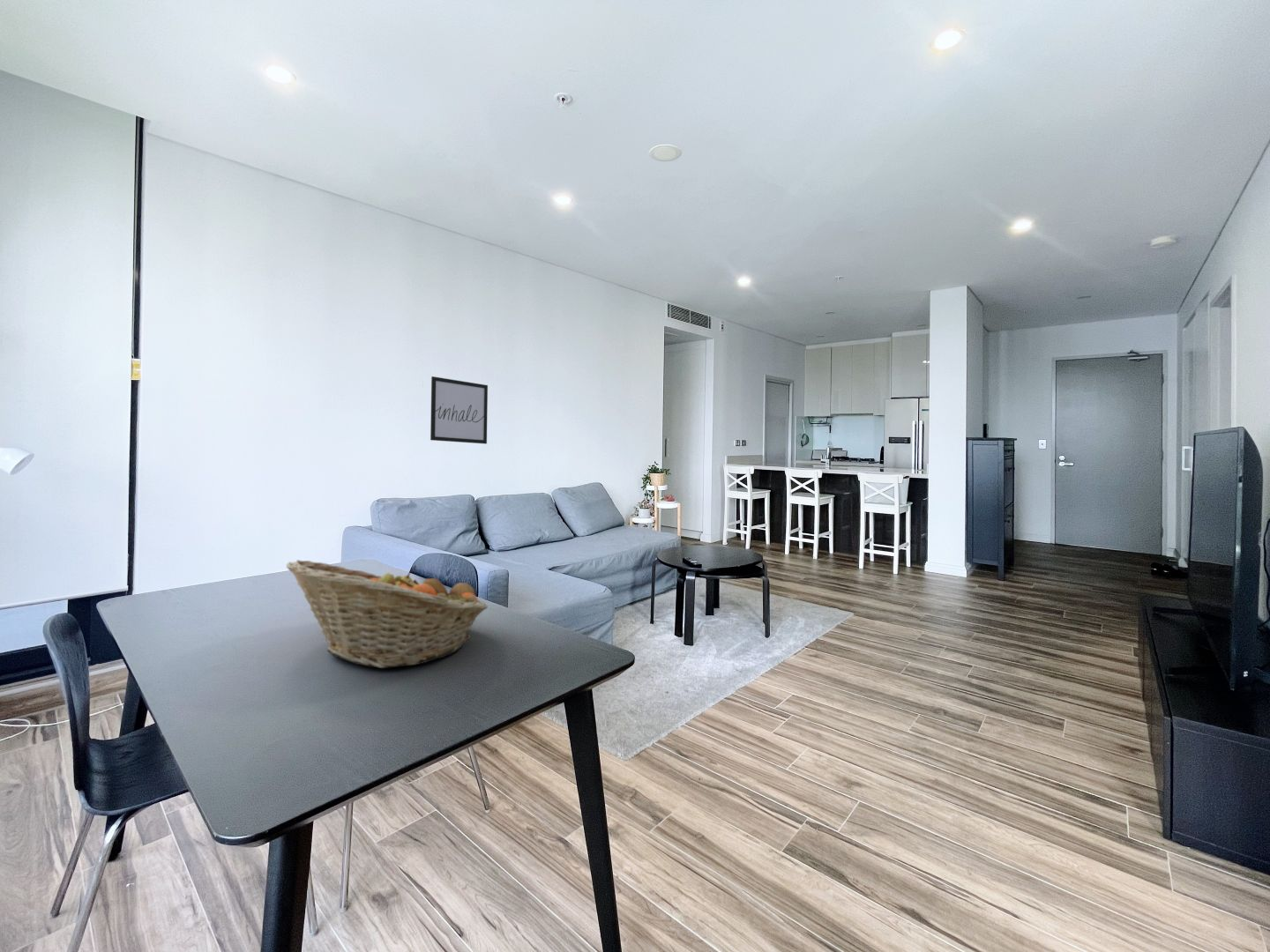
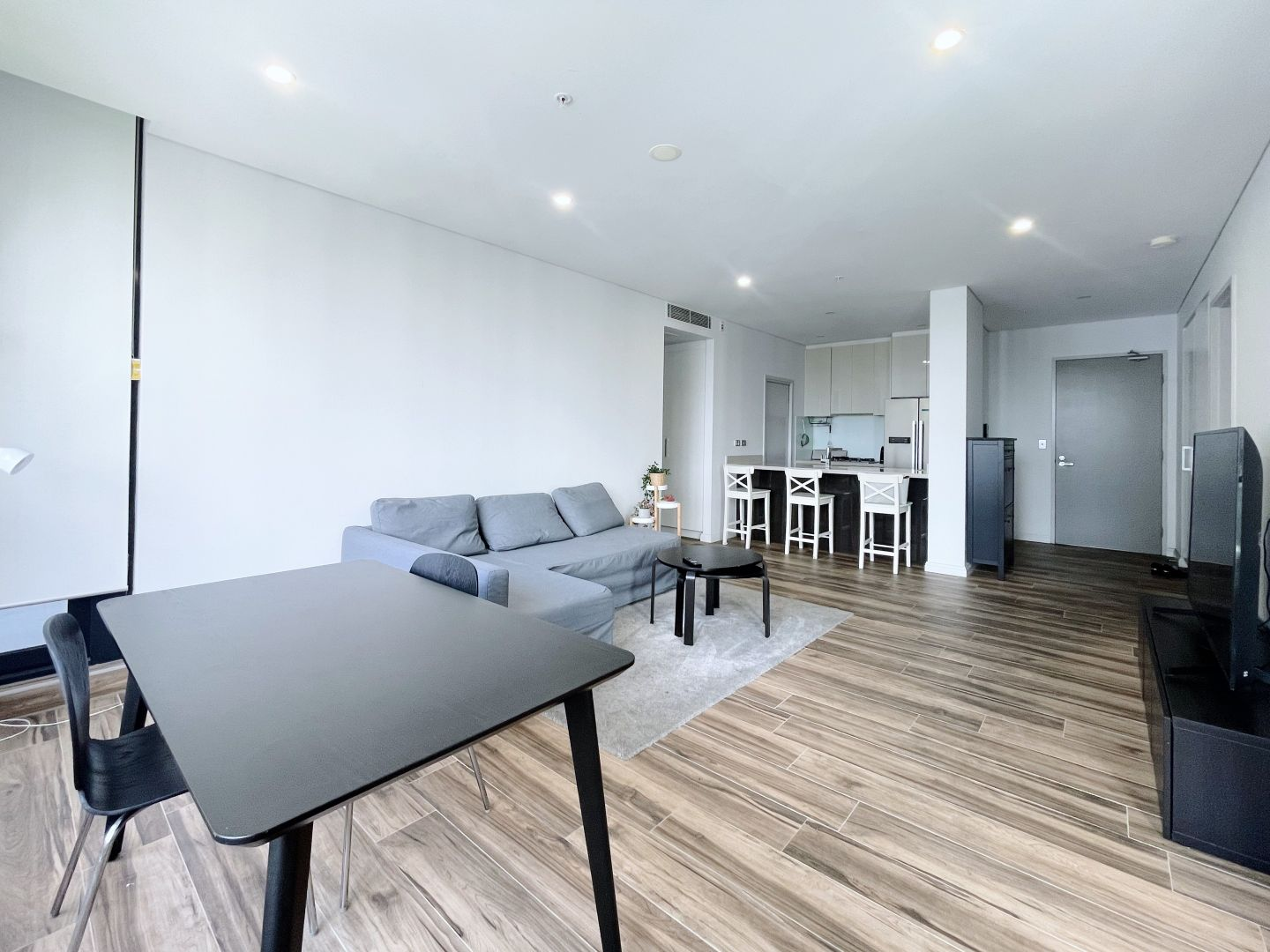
- wall art (459, 411)
- fruit basket (389, 601)
